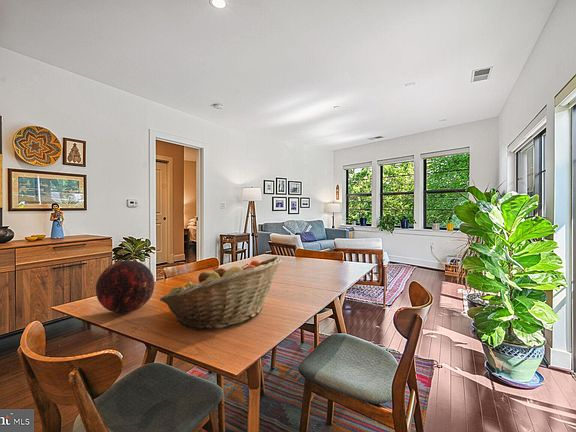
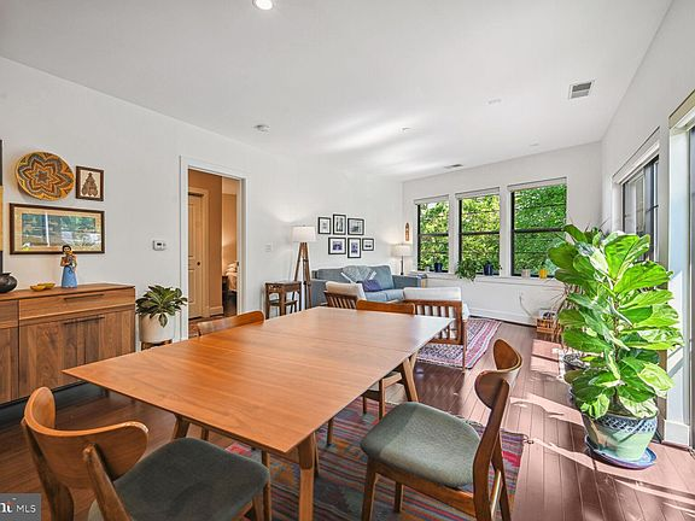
- fruit basket (227, 286)
- decorative orb (126, 286)
